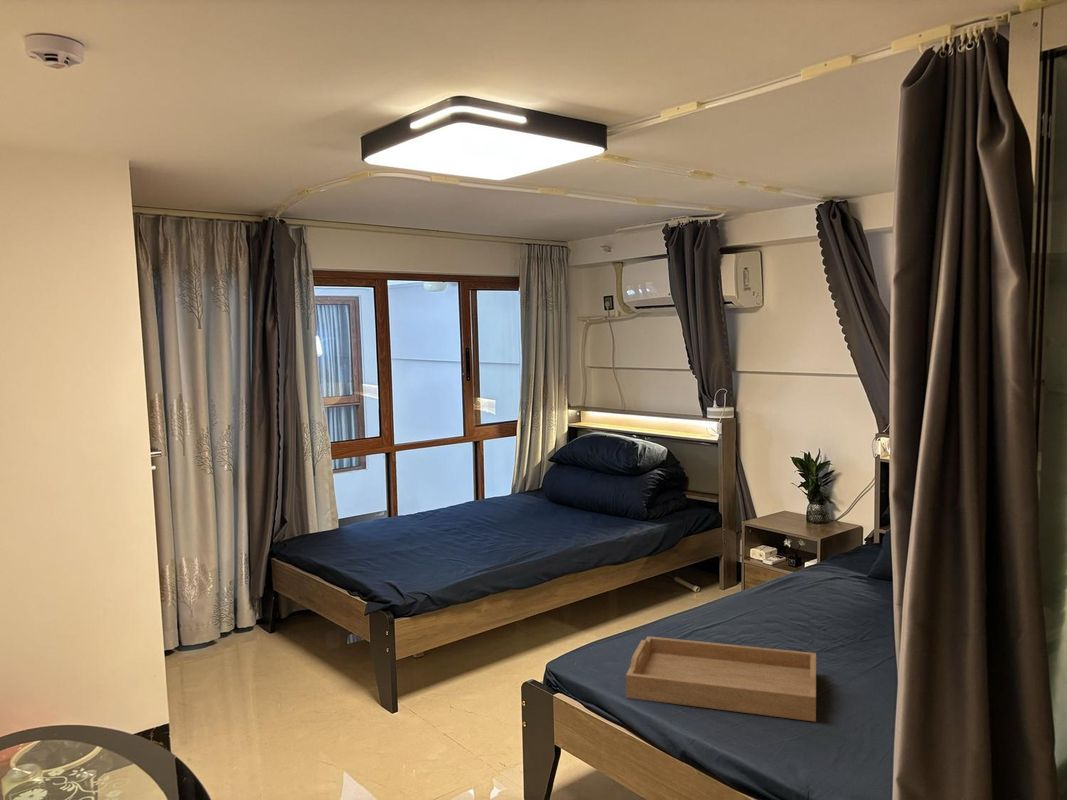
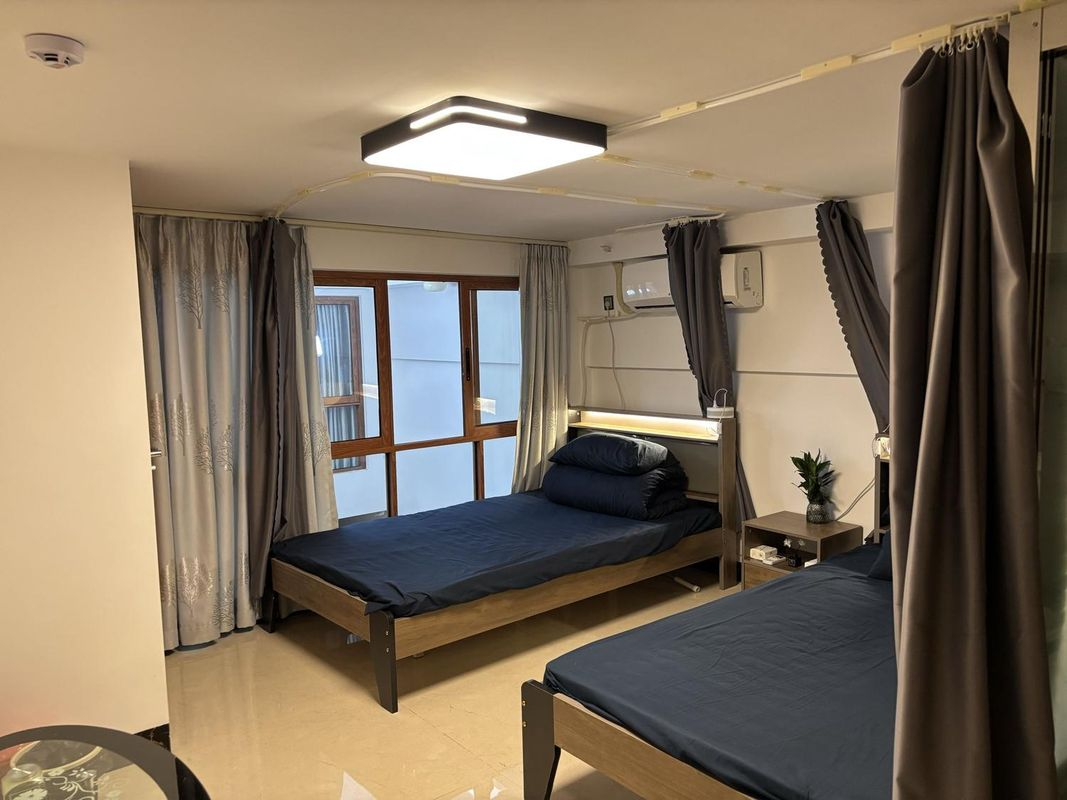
- serving tray (723, 671)
